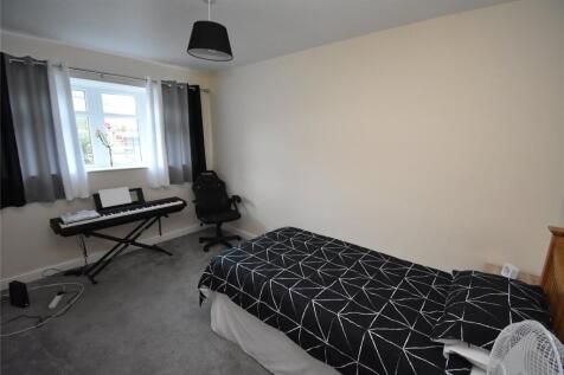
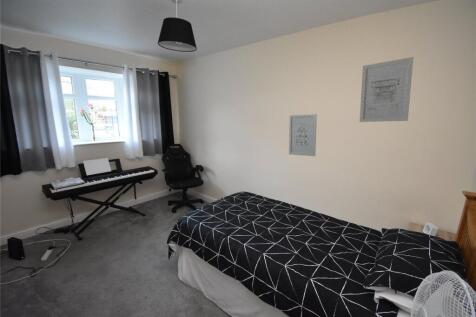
+ wall art (302, 135)
+ wall art (384, 92)
